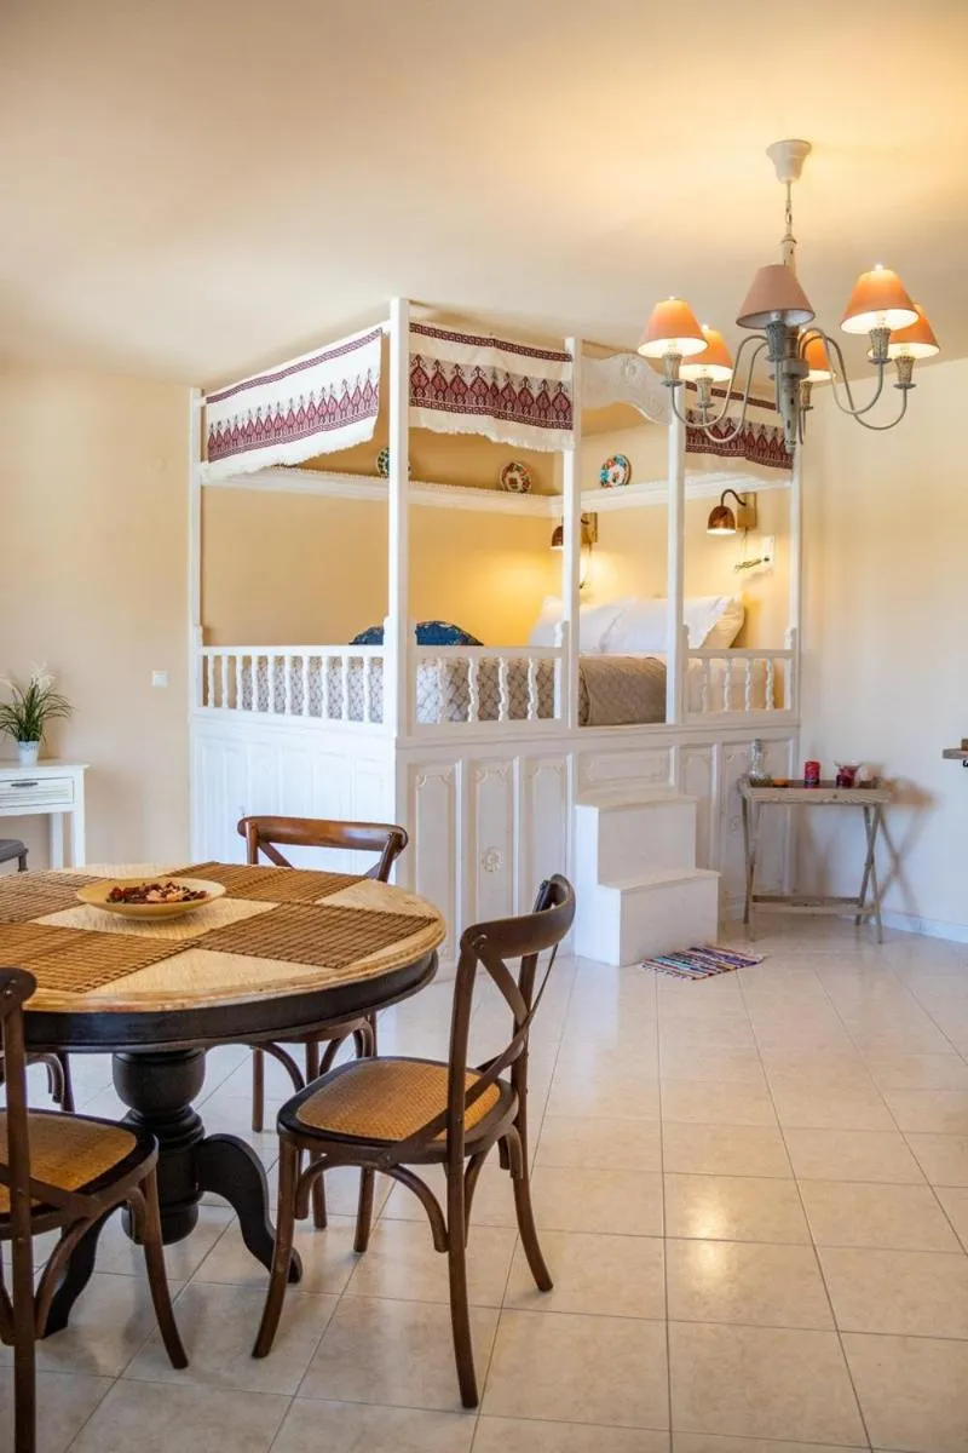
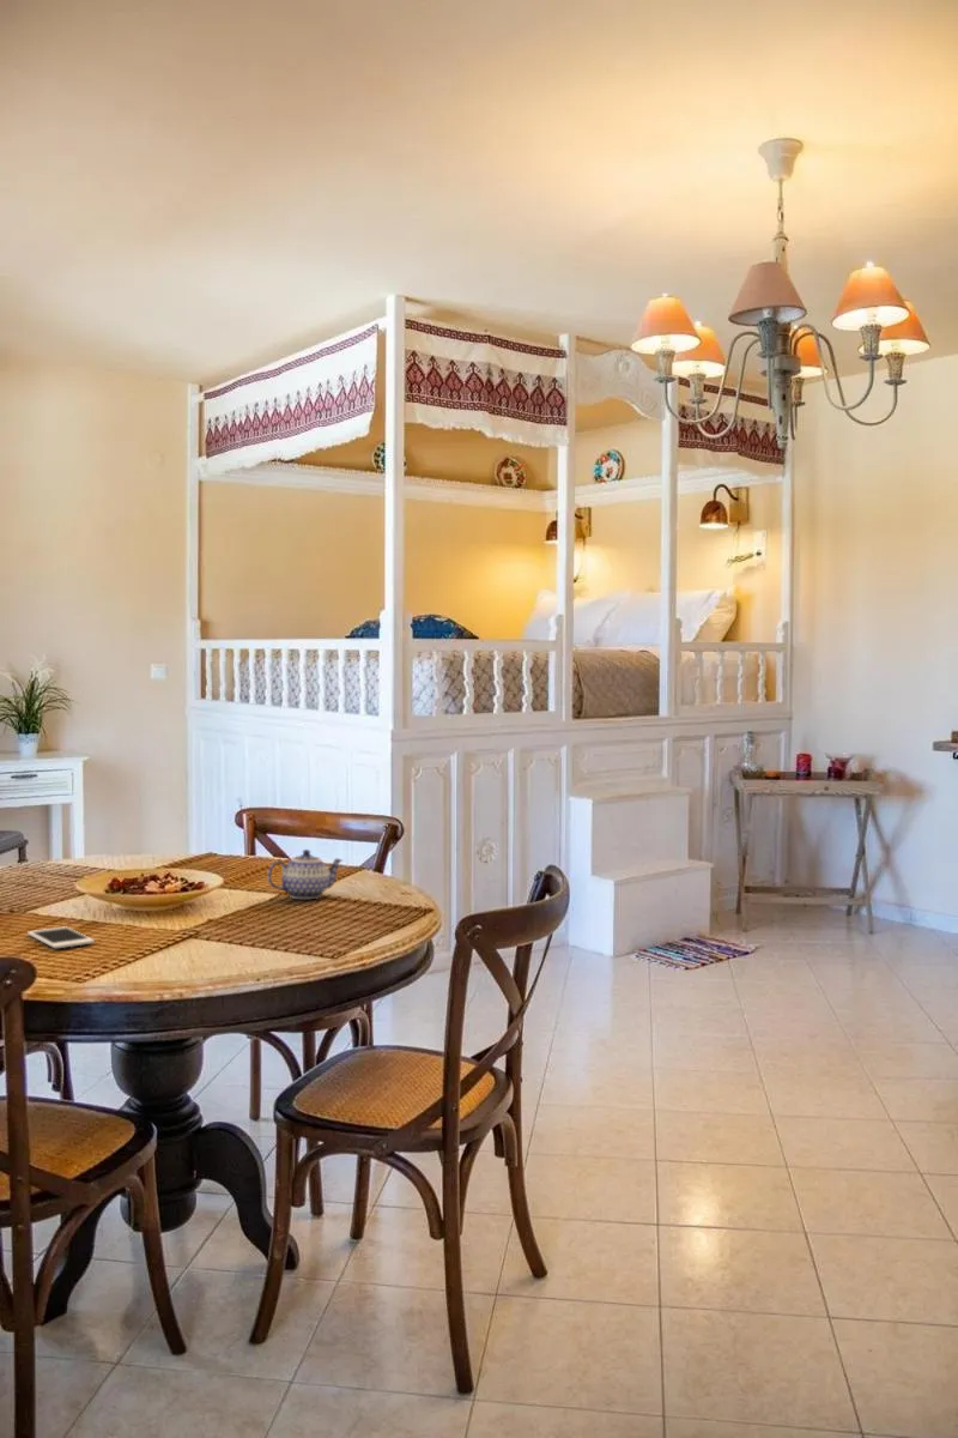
+ cell phone (60, 937)
+ teapot (305, 872)
